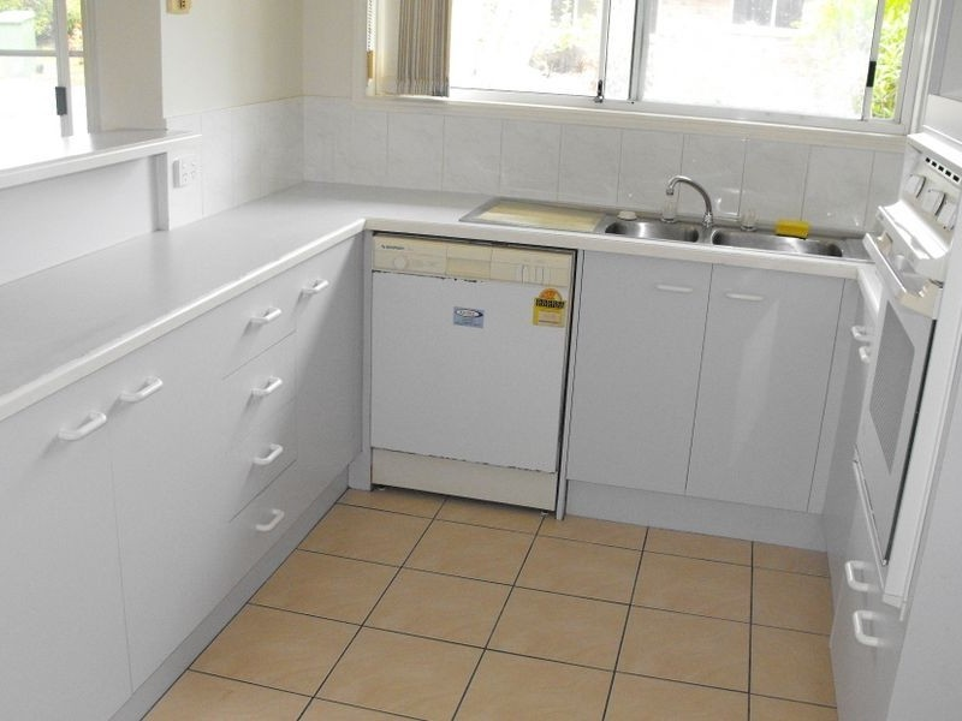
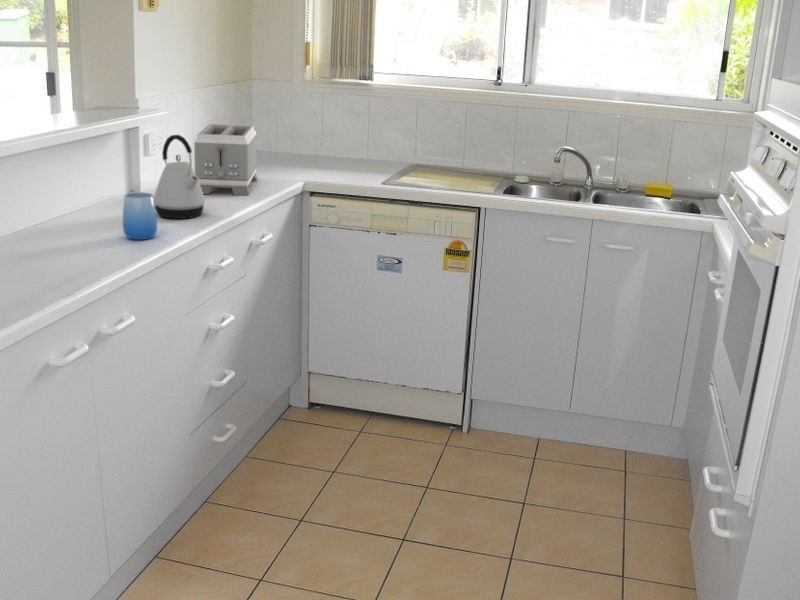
+ toaster (226, 158)
+ cup (139, 216)
+ kettle (179, 175)
